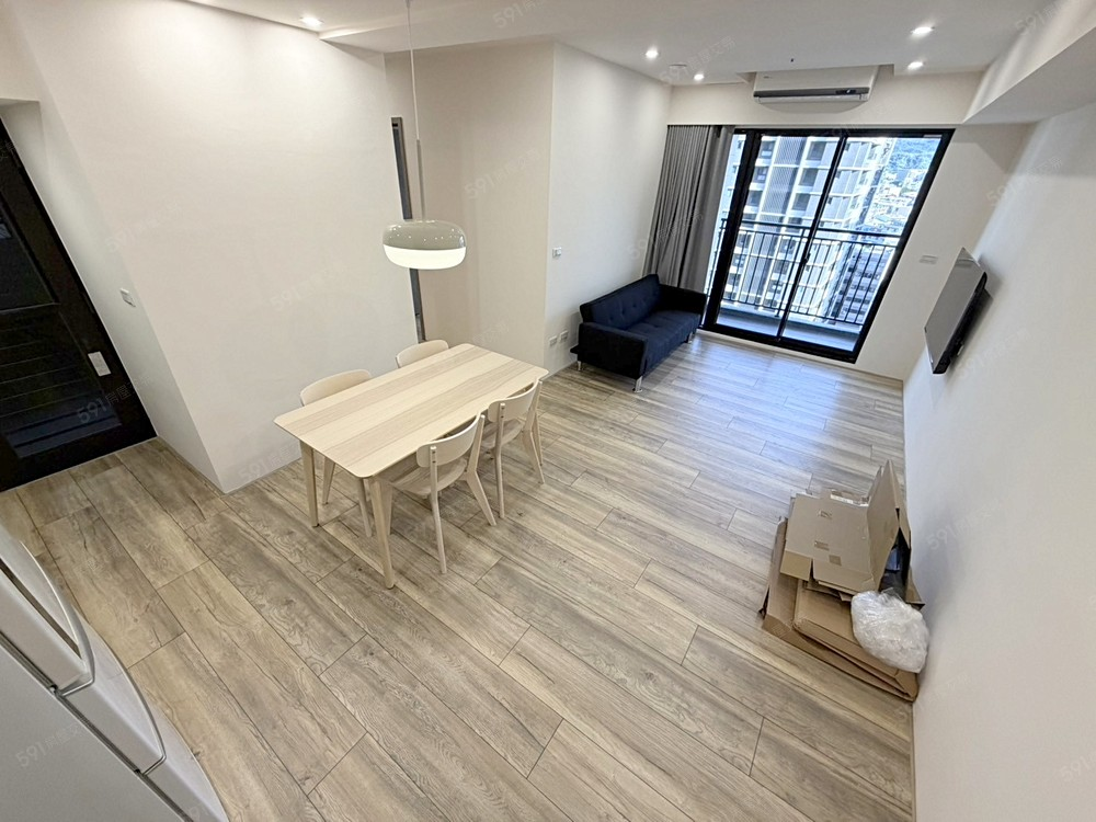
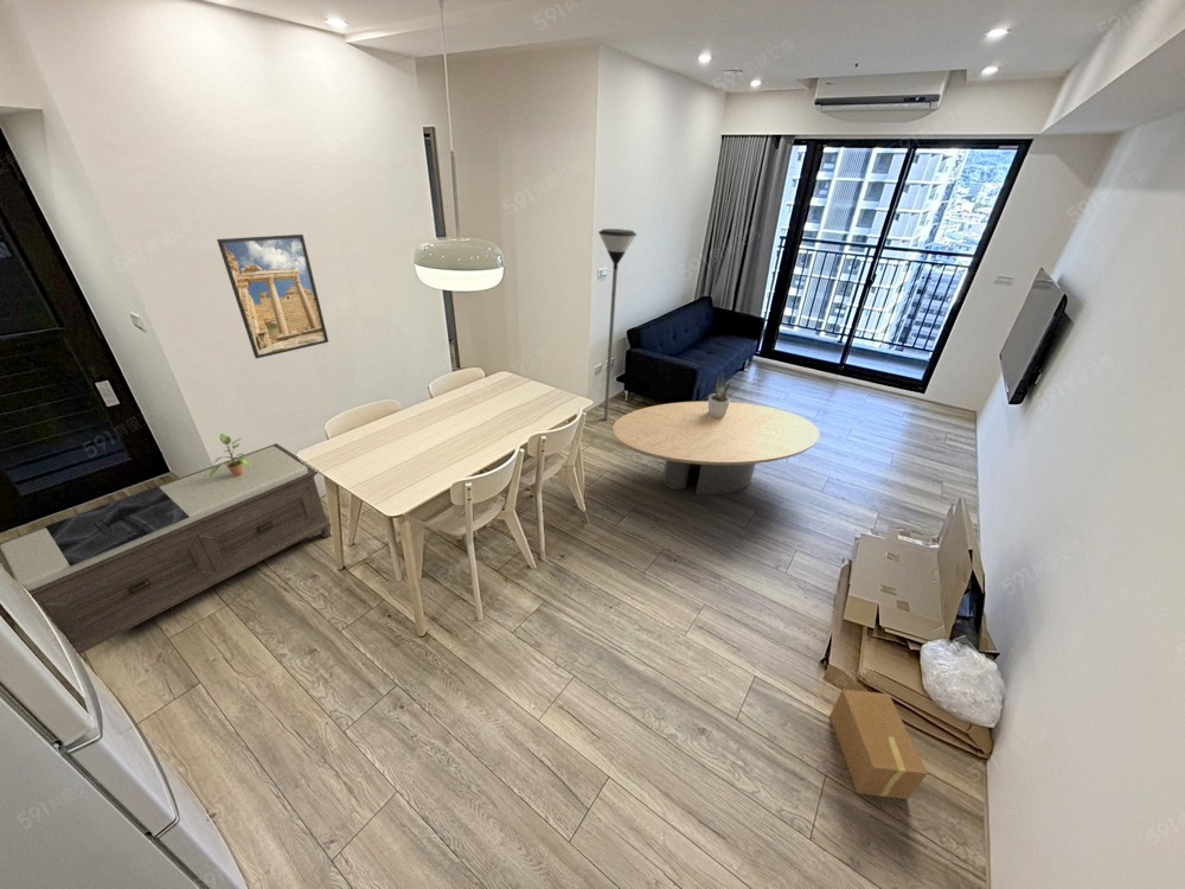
+ potted plant (228, 456)
+ bench (192, 539)
+ cardboard box (873, 741)
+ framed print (278, 296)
+ potted plant (719, 392)
+ coffee table (711, 454)
+ floor lamp (610, 333)
+ decorative panel (118, 520)
